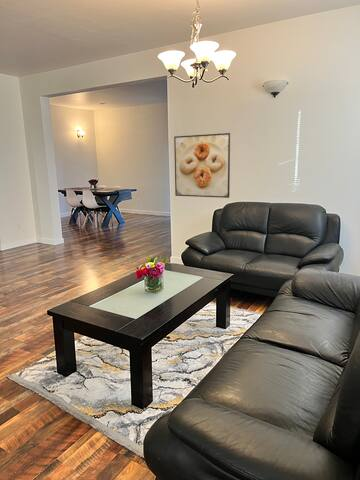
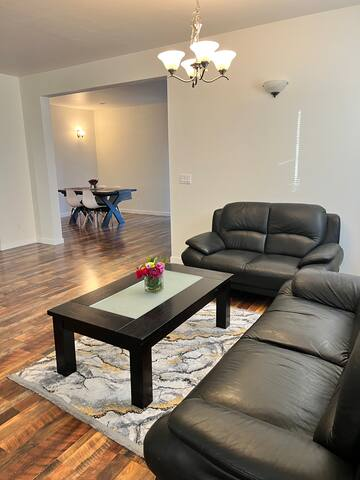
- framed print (201, 166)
